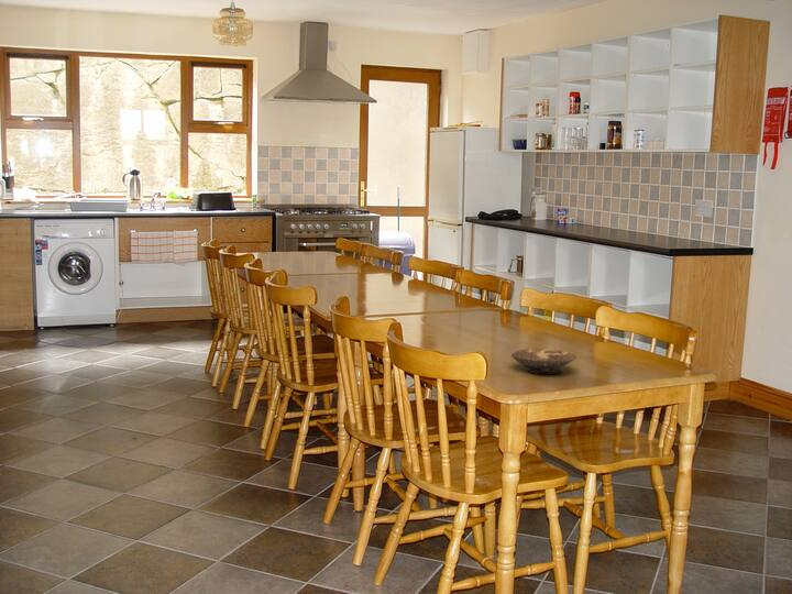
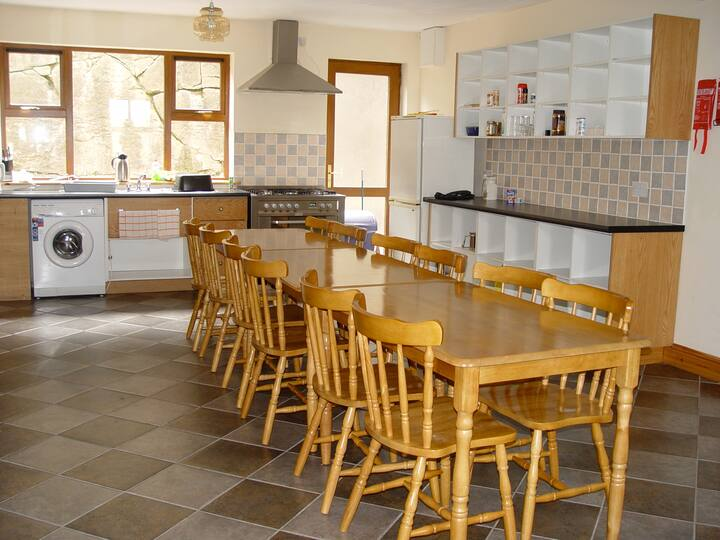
- bowl (542, 362)
